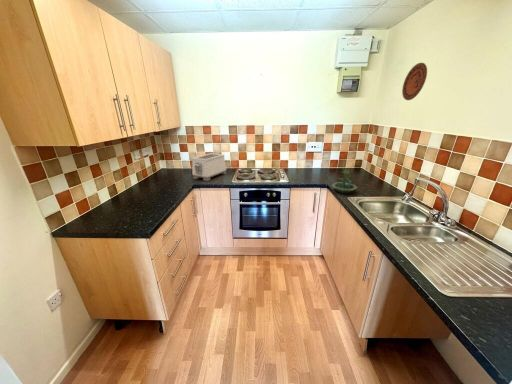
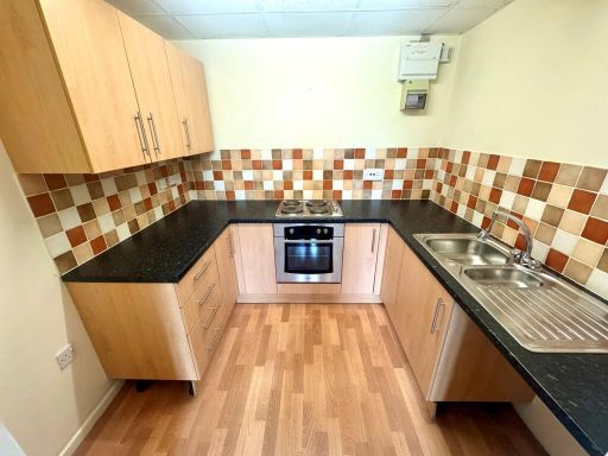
- decorative plate (414, 82)
- toaster (208, 166)
- terrarium (346, 173)
